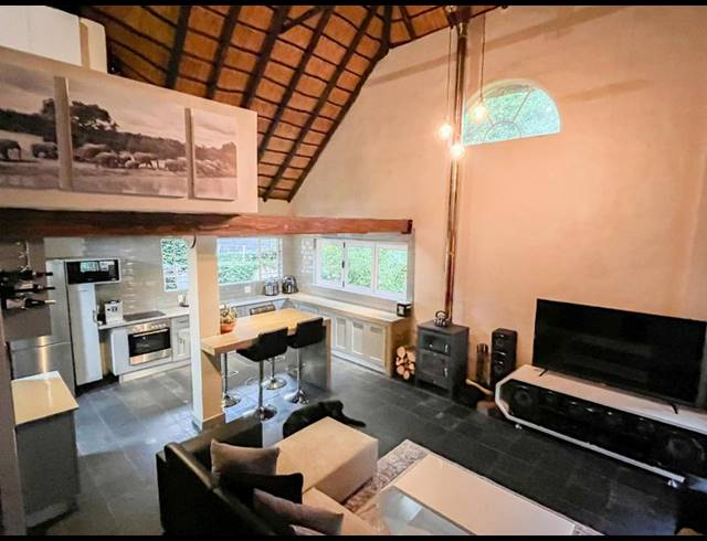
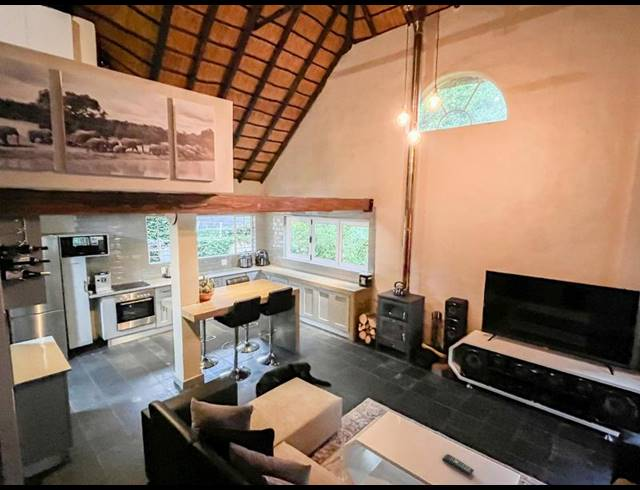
+ remote control (457, 464)
